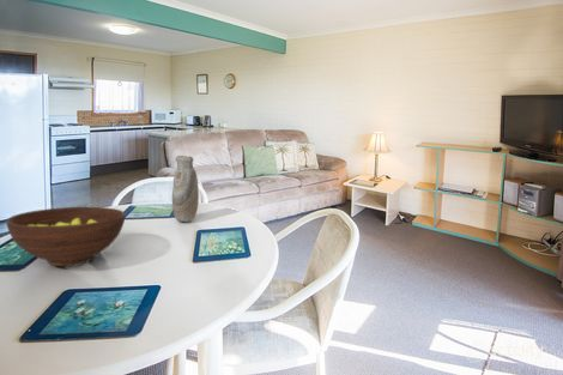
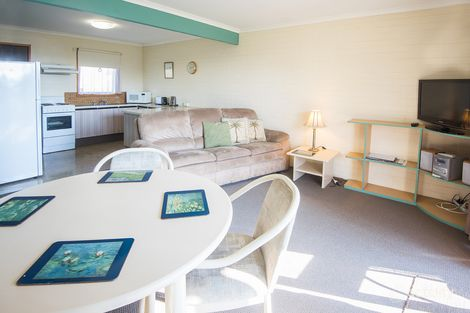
- vase (184, 188)
- fruit bowl (69, 238)
